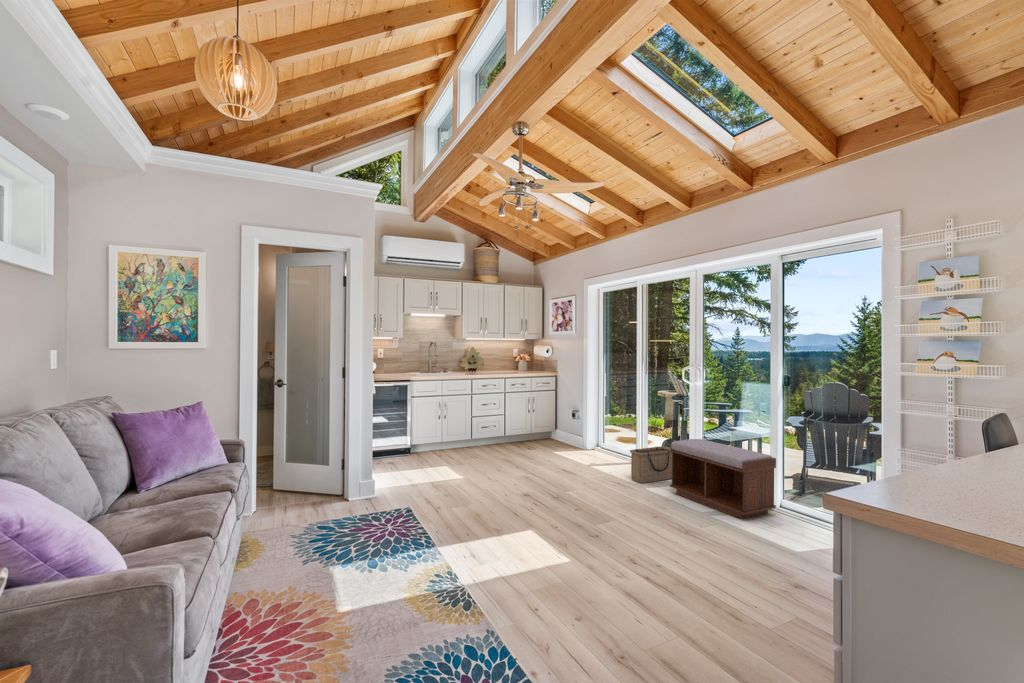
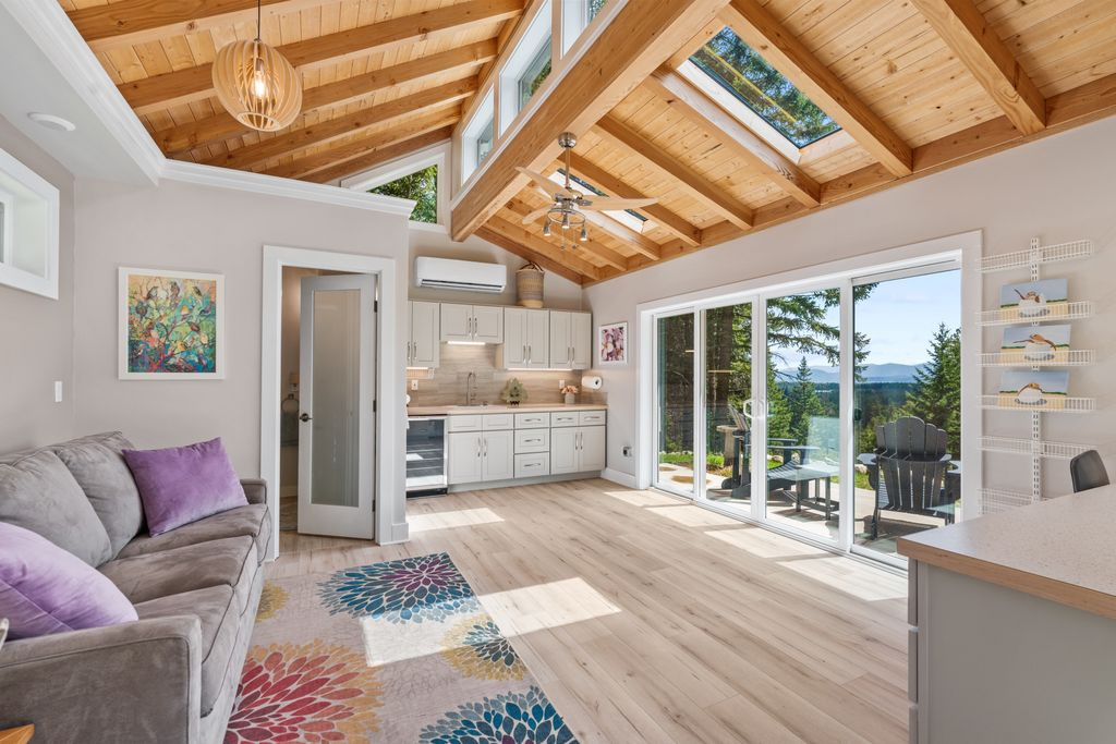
- basket (652, 464)
- bench (719, 474)
